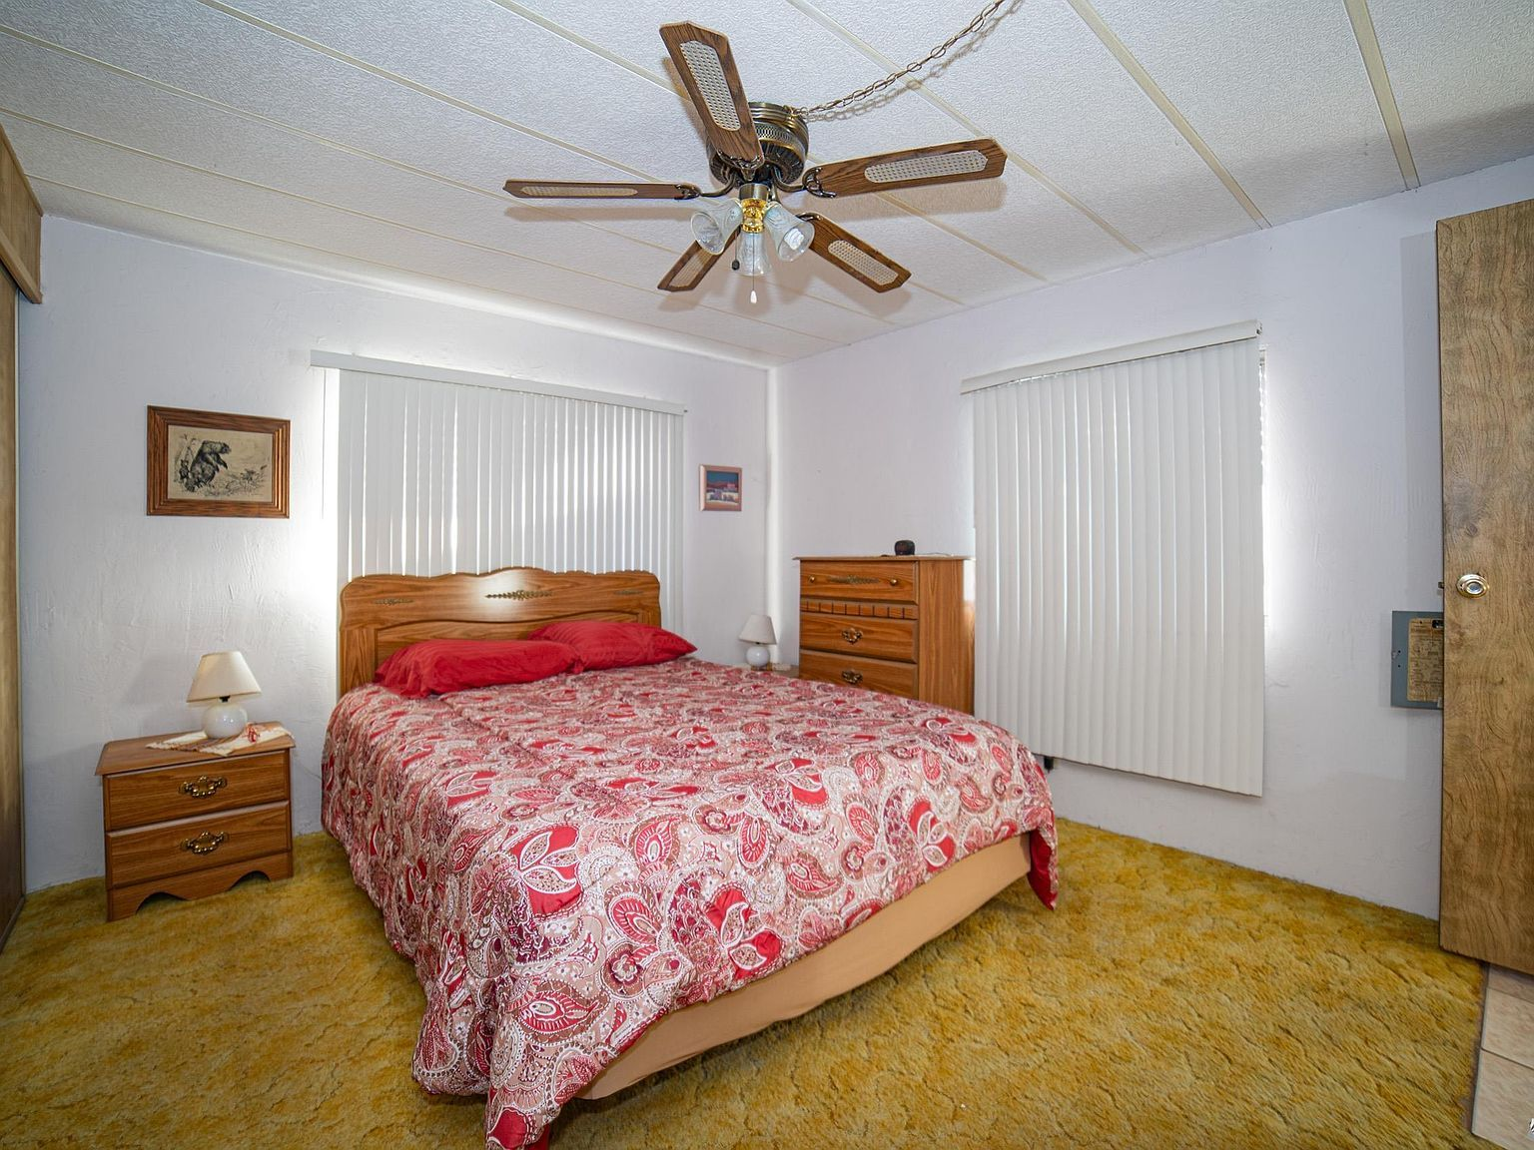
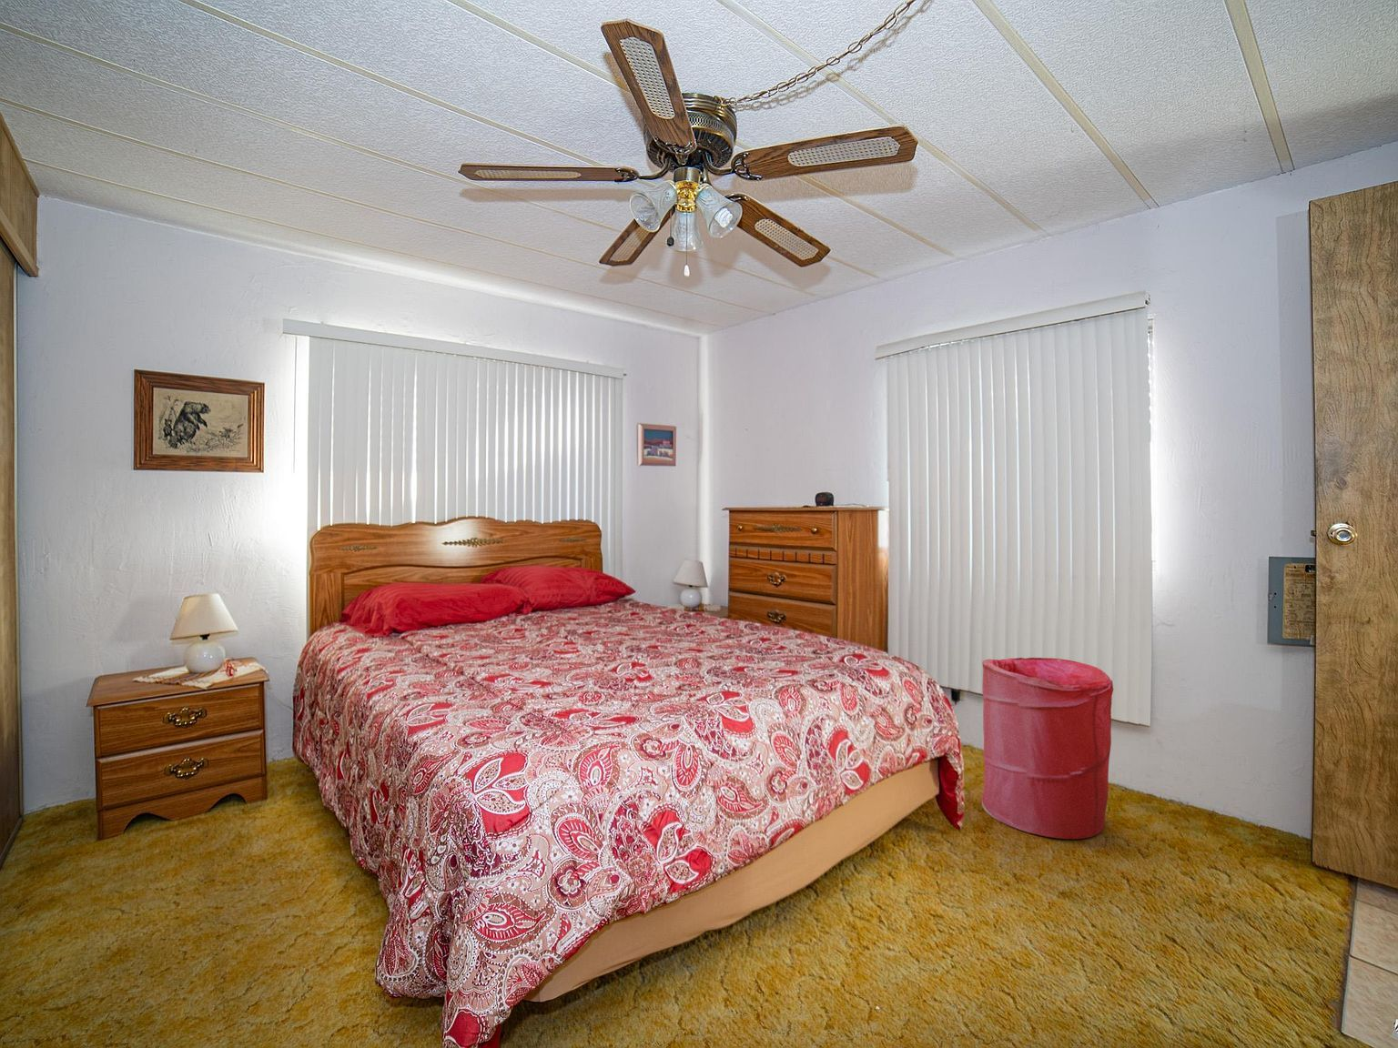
+ laundry hamper (1045, 739)
